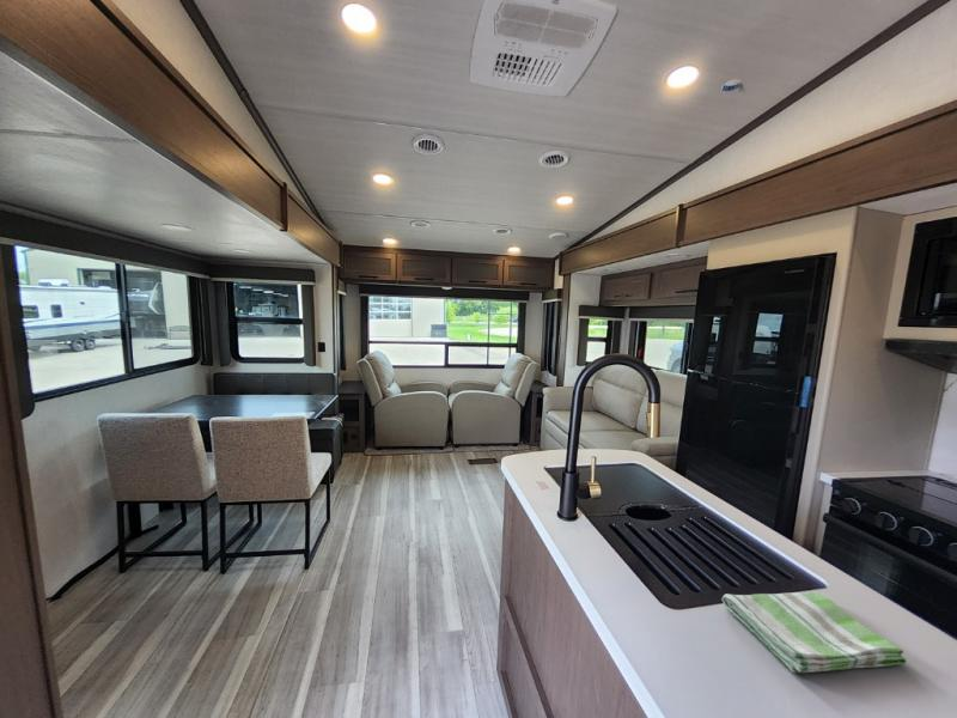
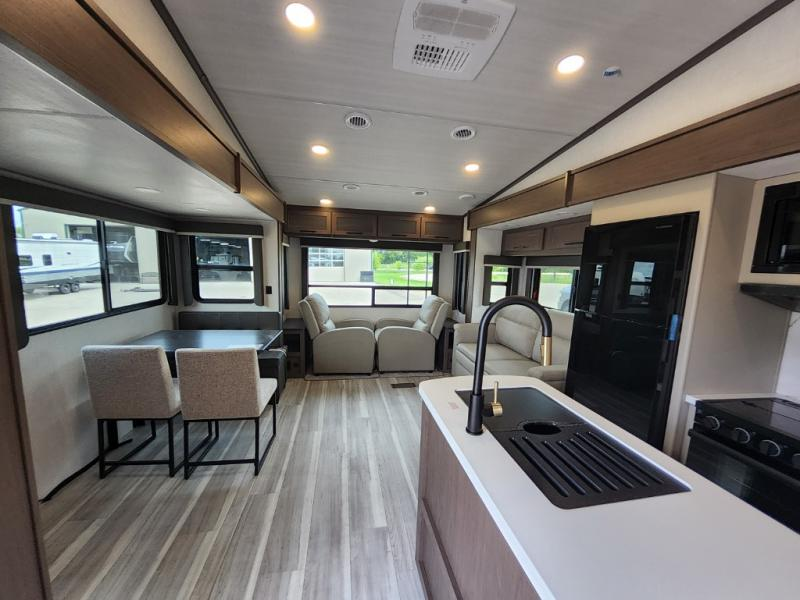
- dish towel (805, 622)
